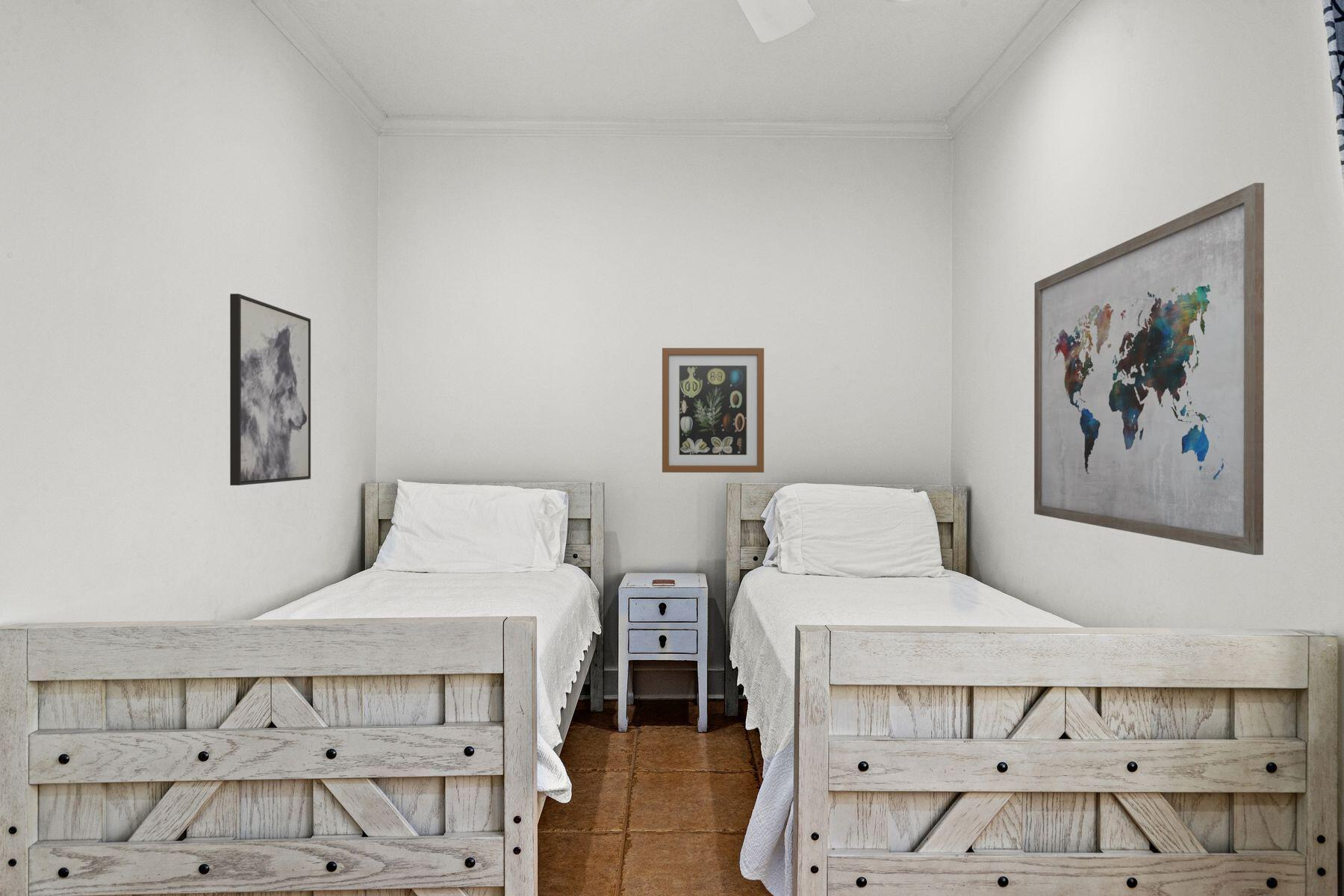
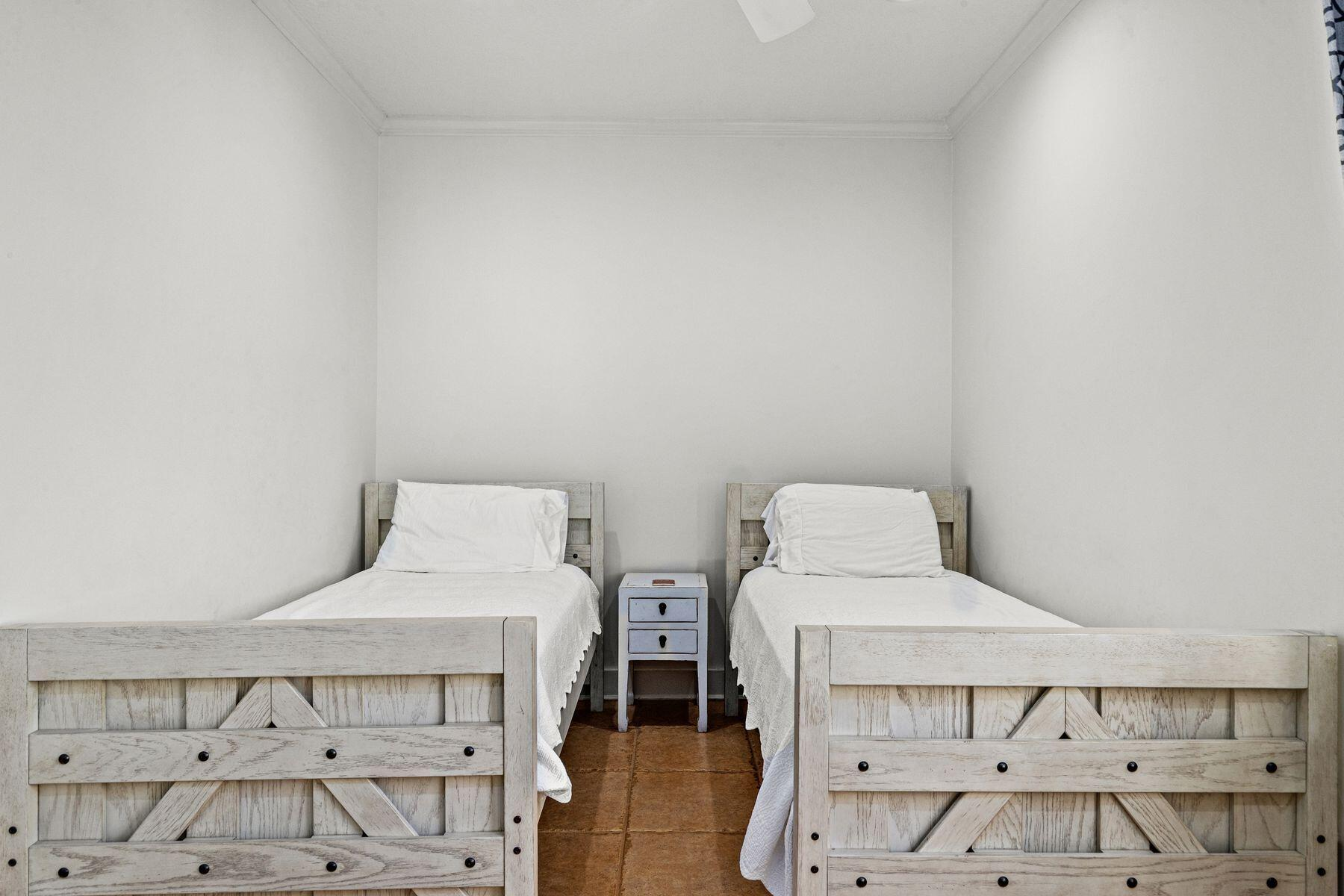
- wall art (712, 410)
- wall art (1121, 387)
- wall art (274, 394)
